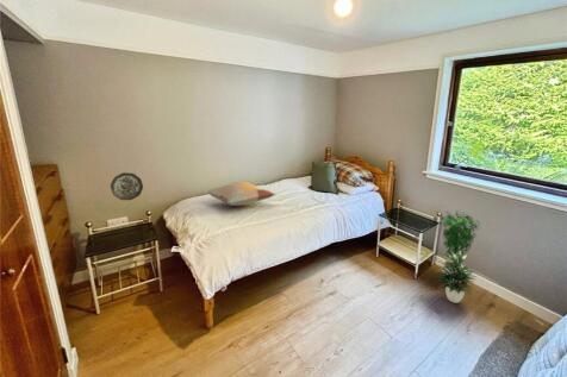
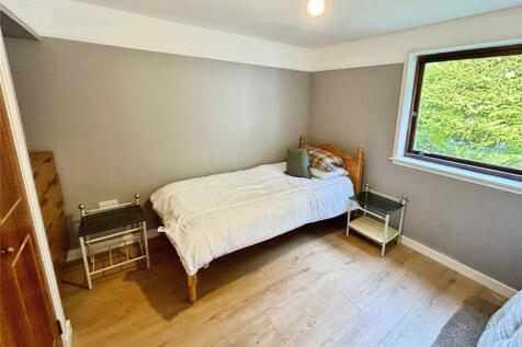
- decorative plate (126, 186)
- potted plant (456, 252)
- decorative pillow (241, 193)
